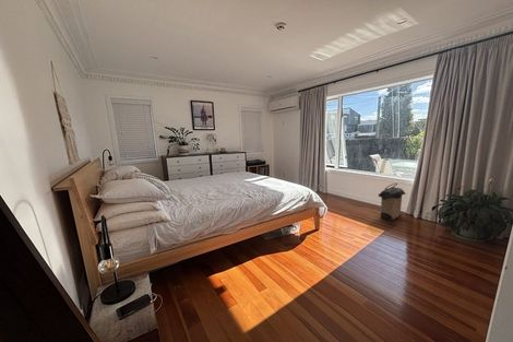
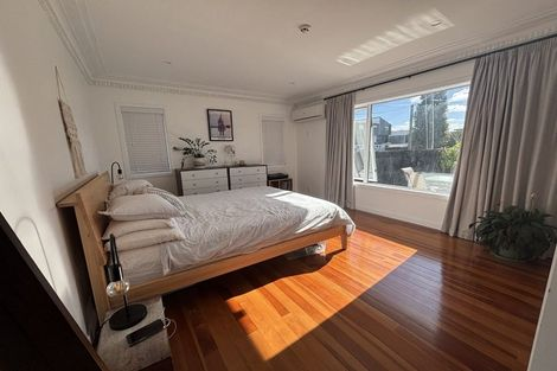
- laundry hamper (391, 199)
